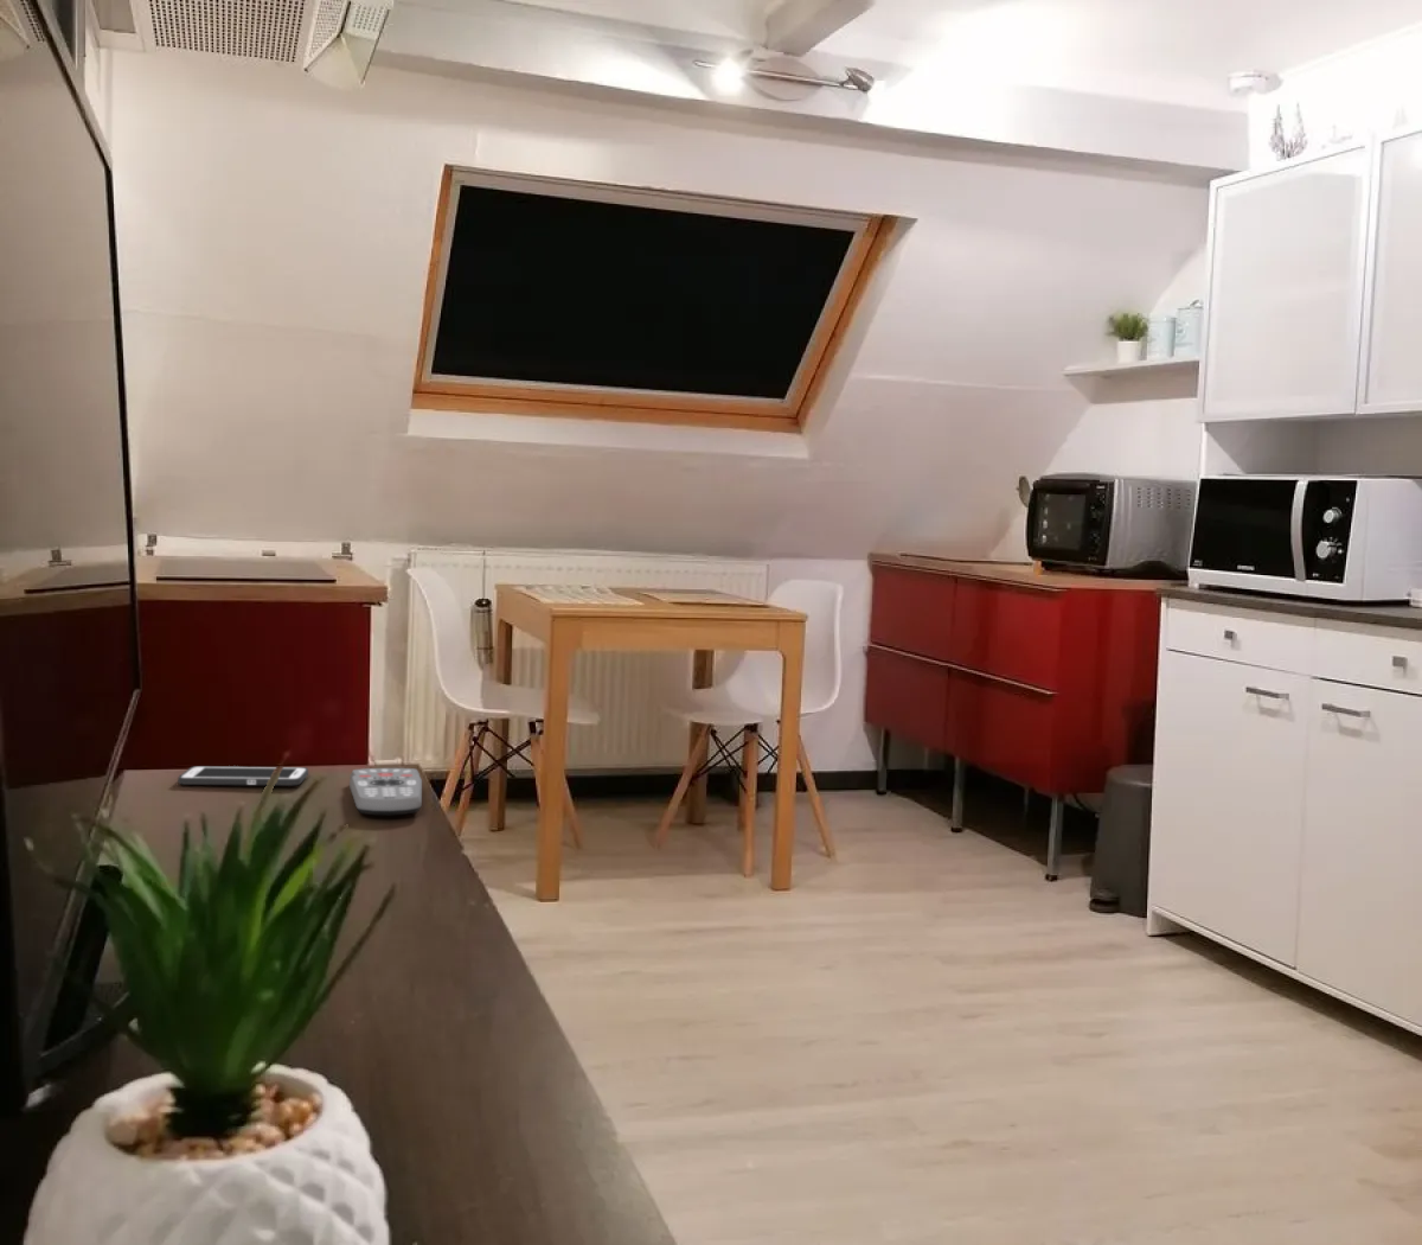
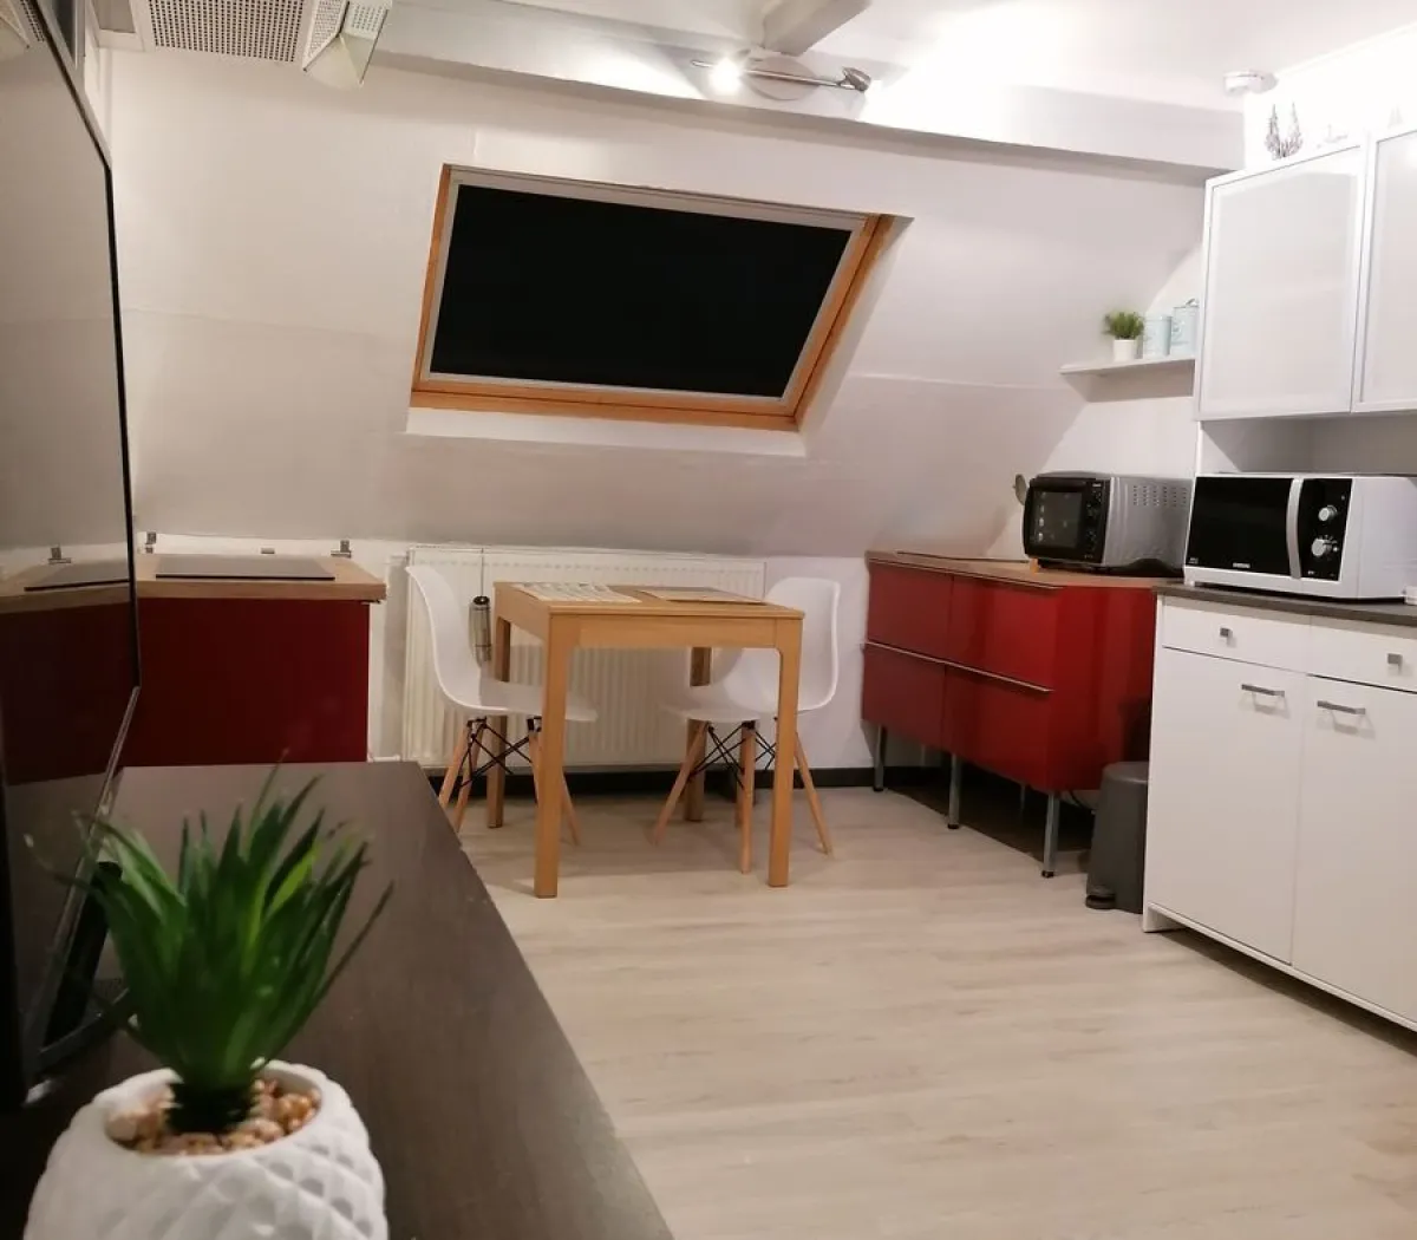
- cell phone (244, 776)
- remote control (386, 791)
